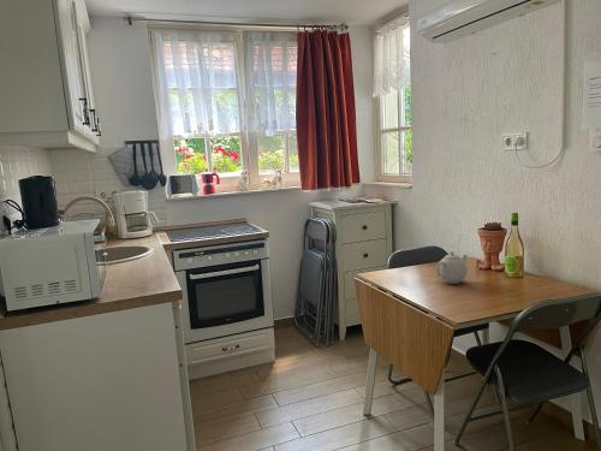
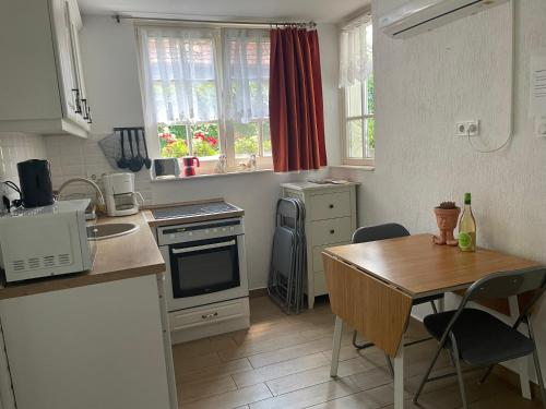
- teapot (452, 266)
